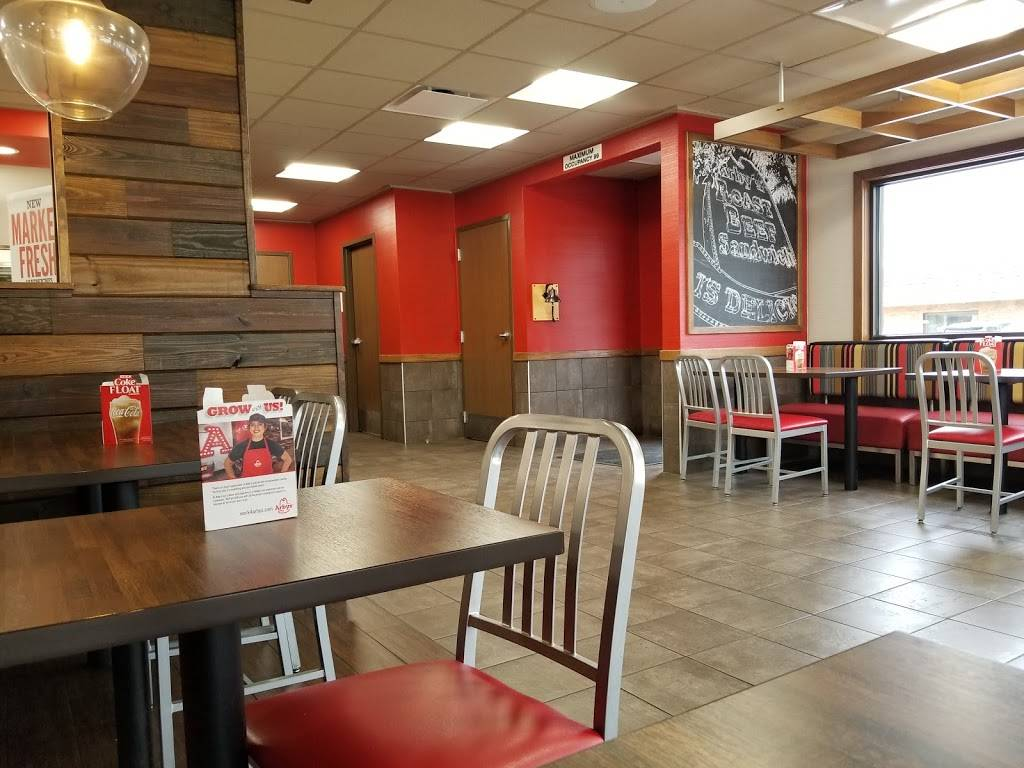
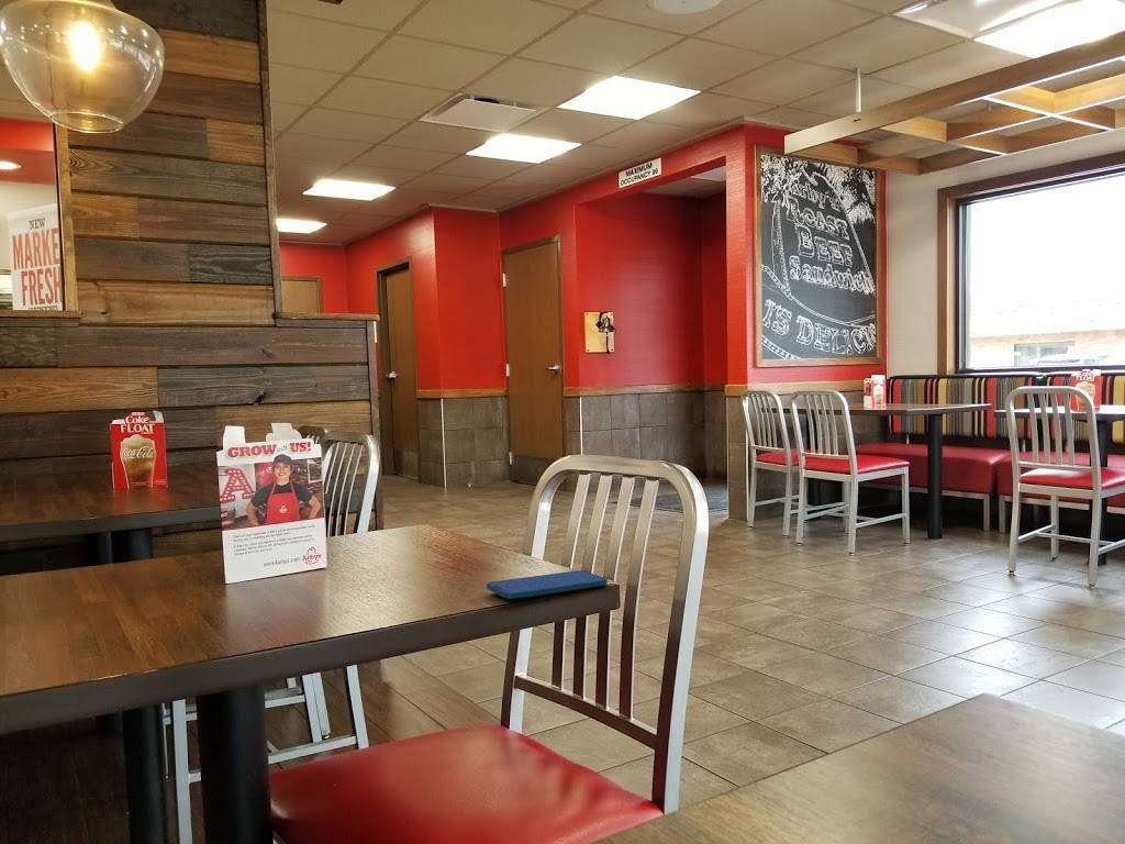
+ smartphone (547, 584)
